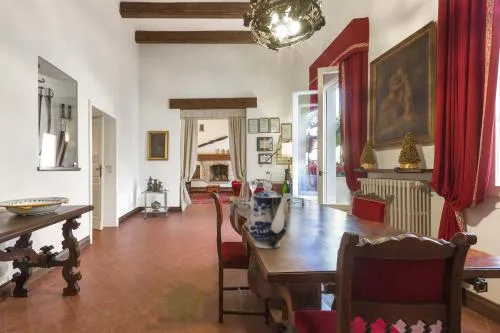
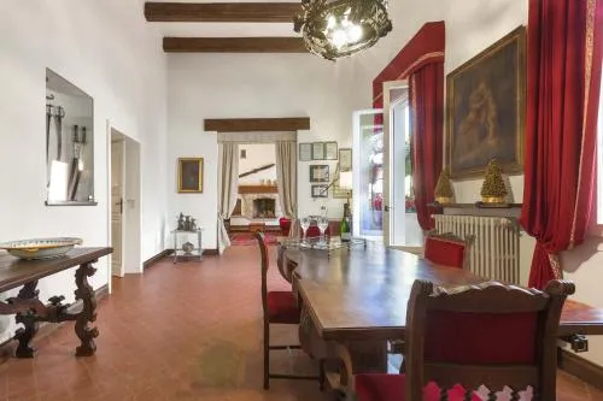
- teapot (267, 213)
